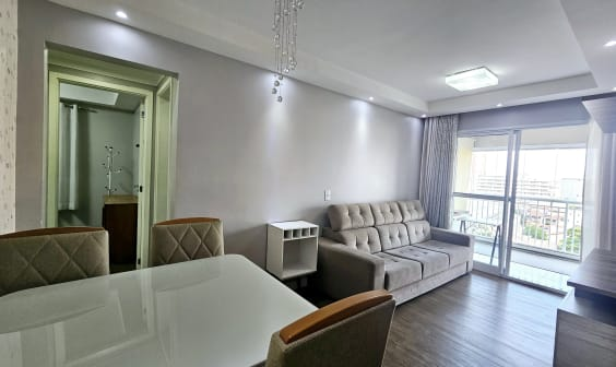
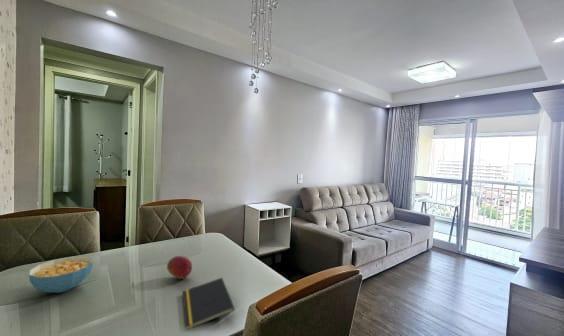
+ fruit (179, 266)
+ notepad (206, 300)
+ cereal bowl (62, 277)
